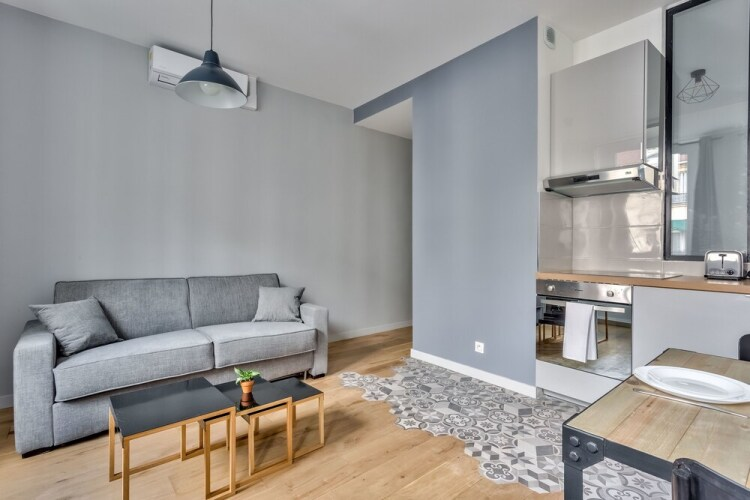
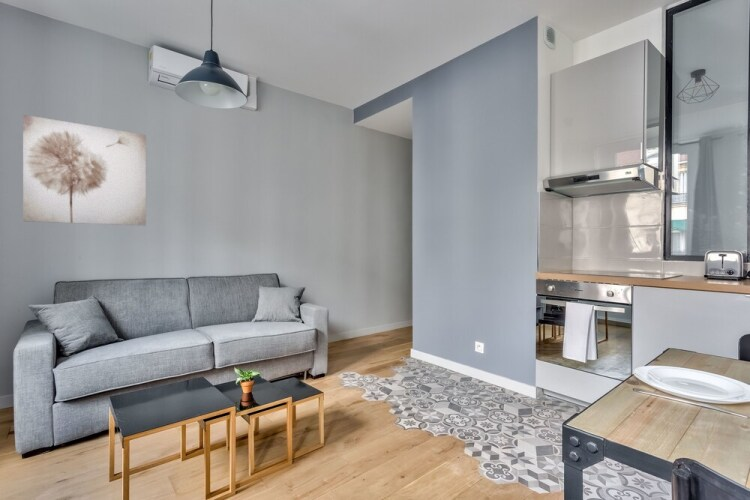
+ wall art (89, 174)
